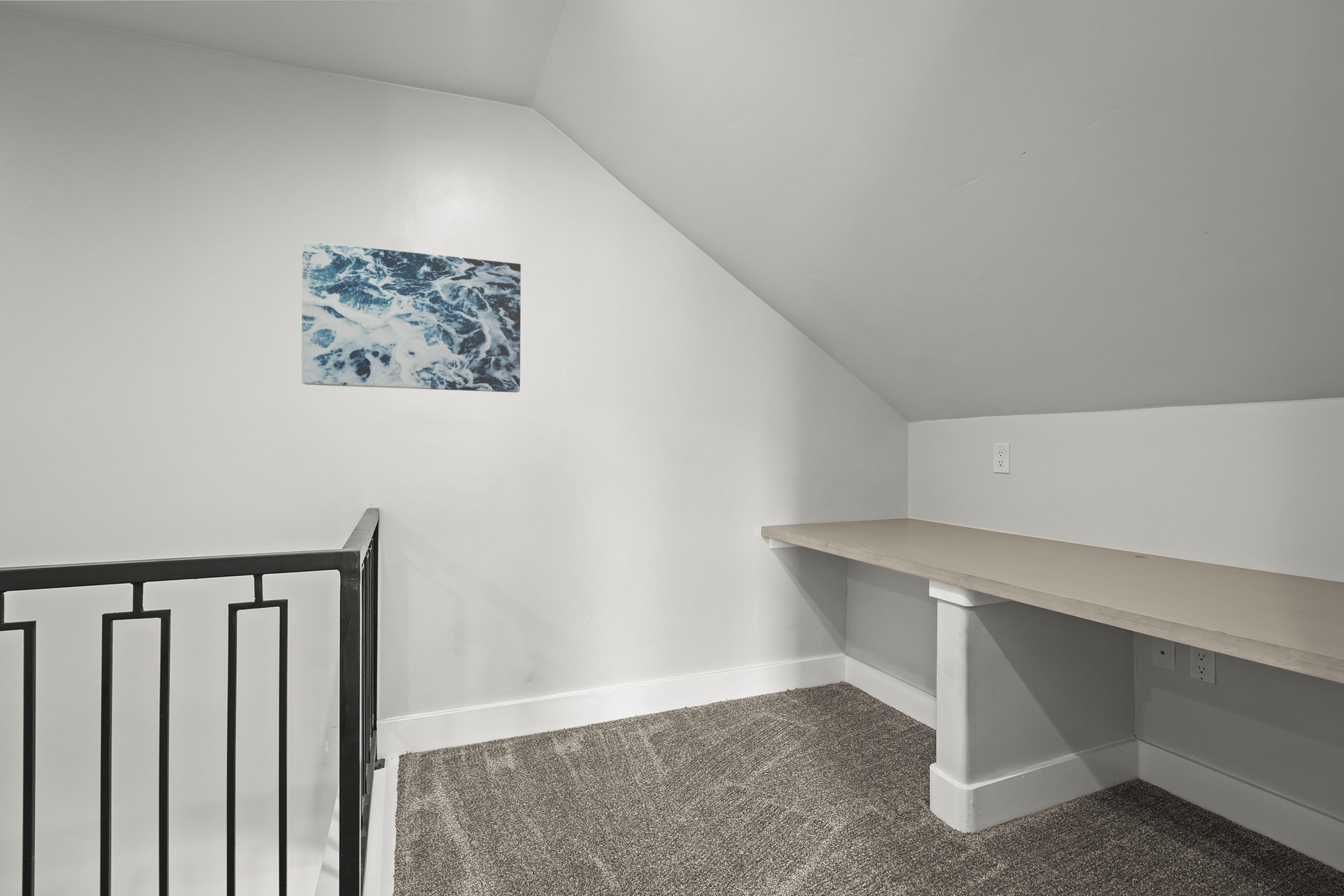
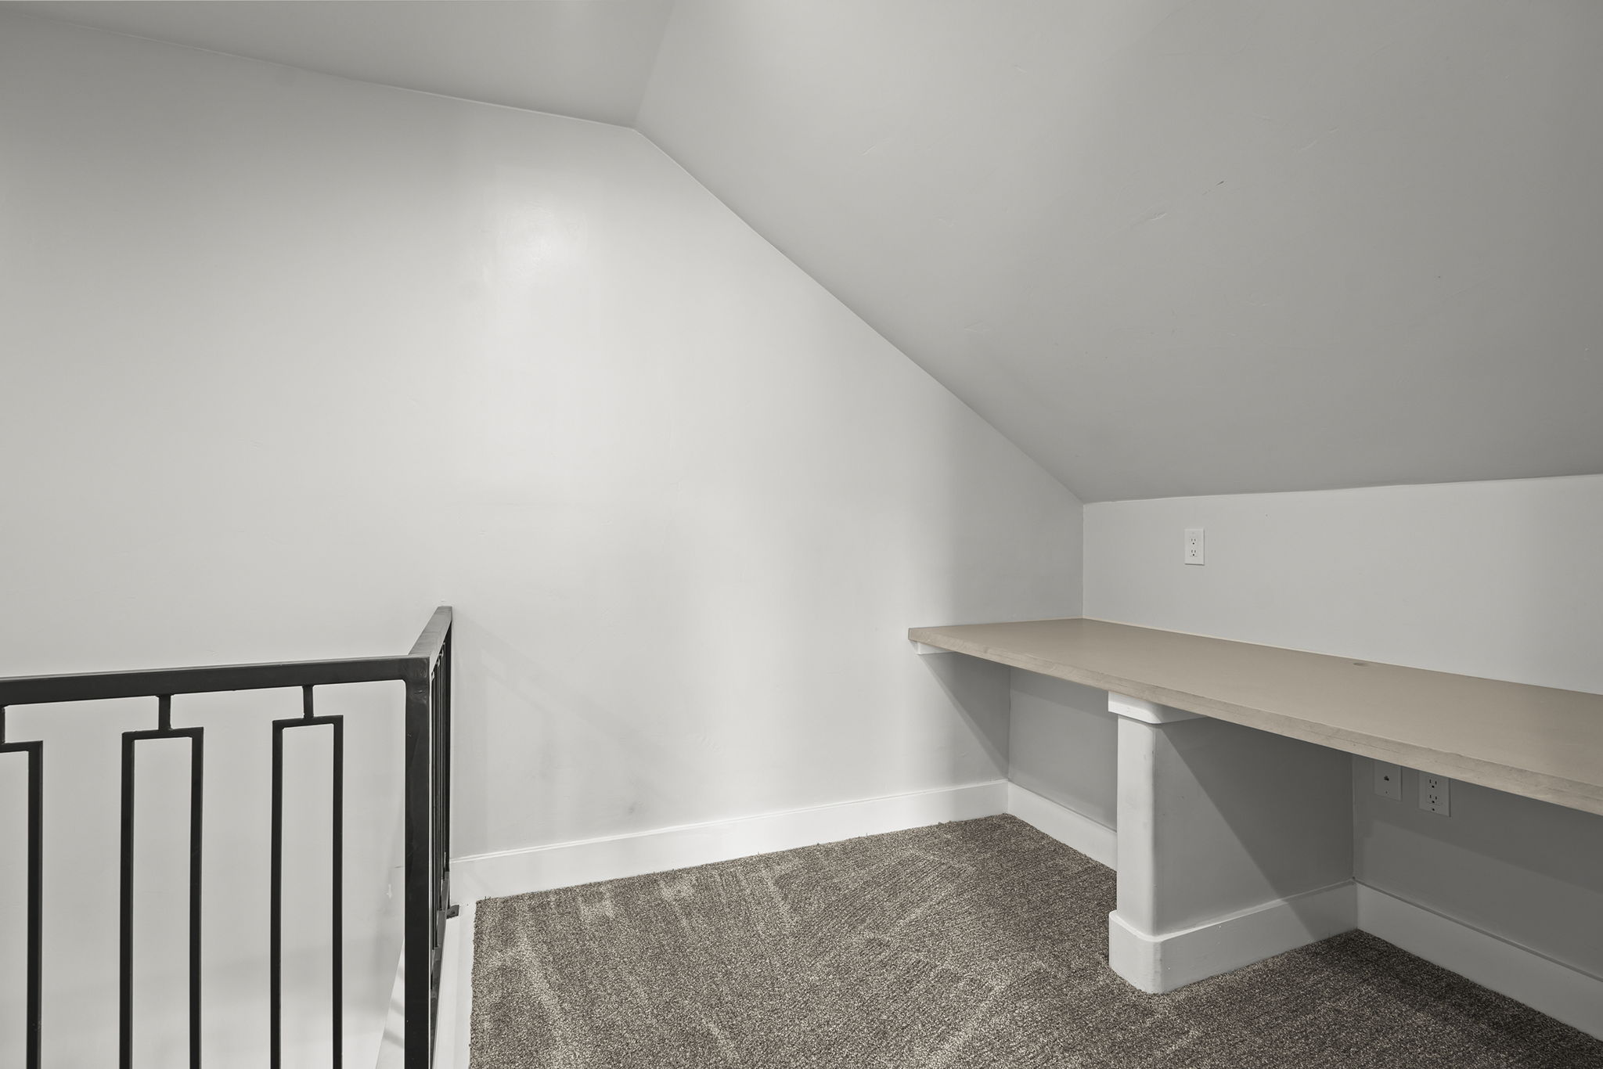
- wall art (417, 321)
